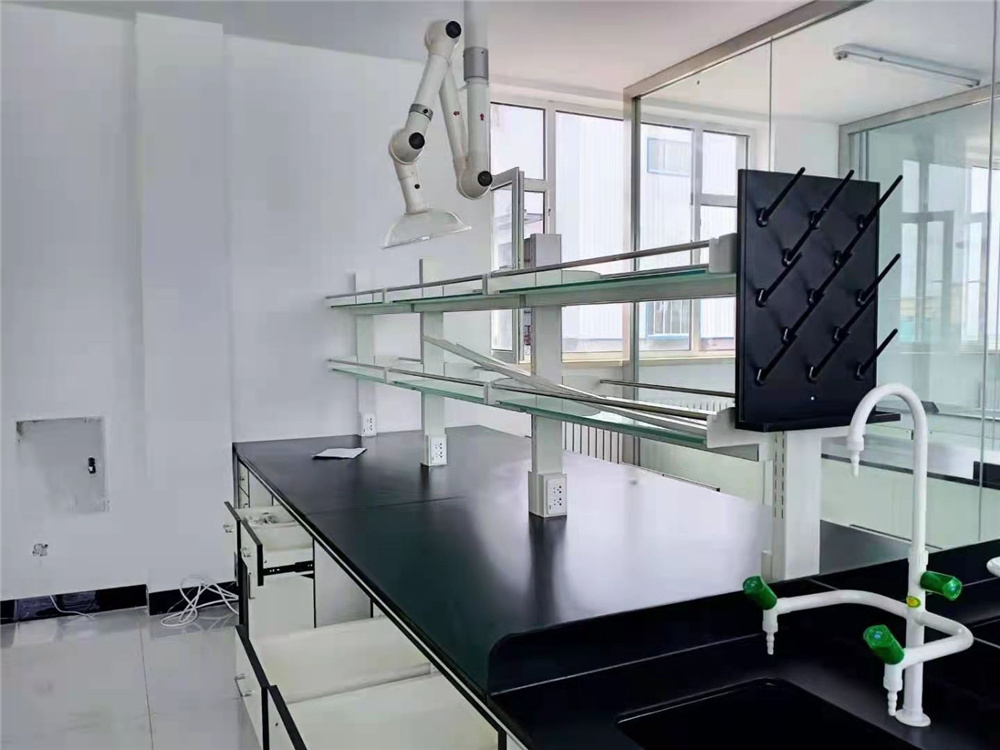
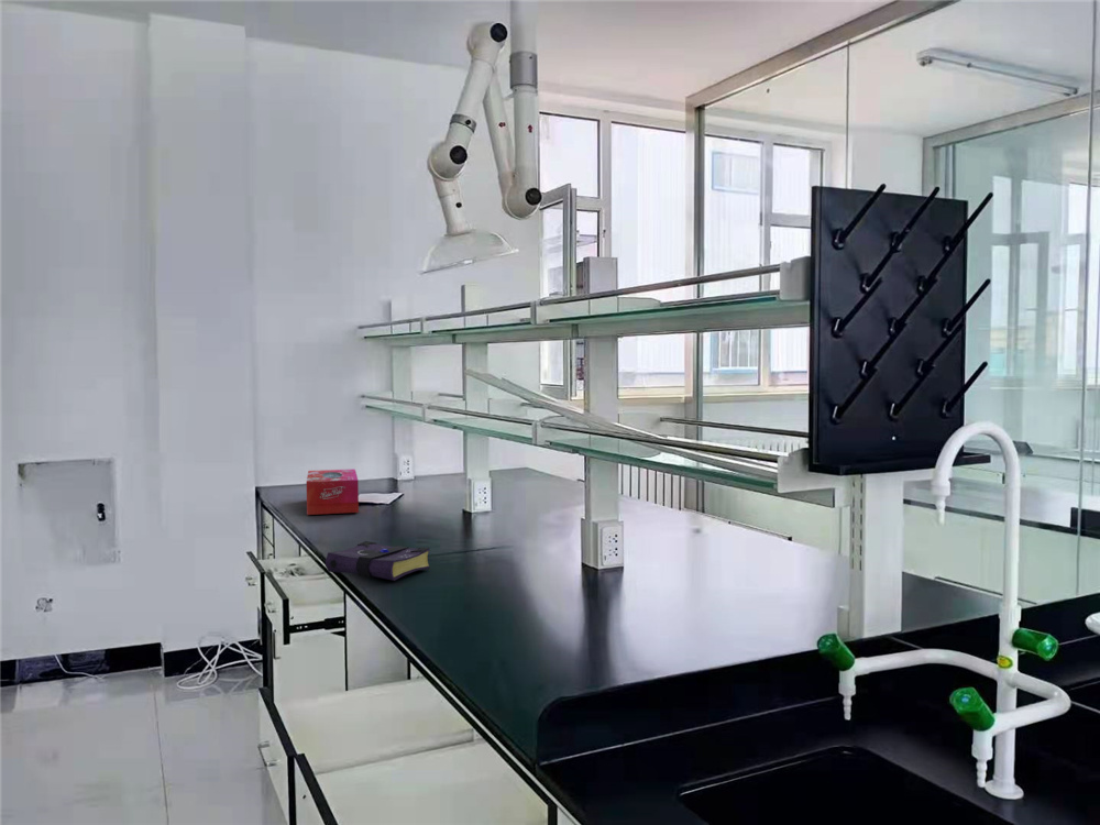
+ tissue box (332, 491)
+ book (377, 560)
